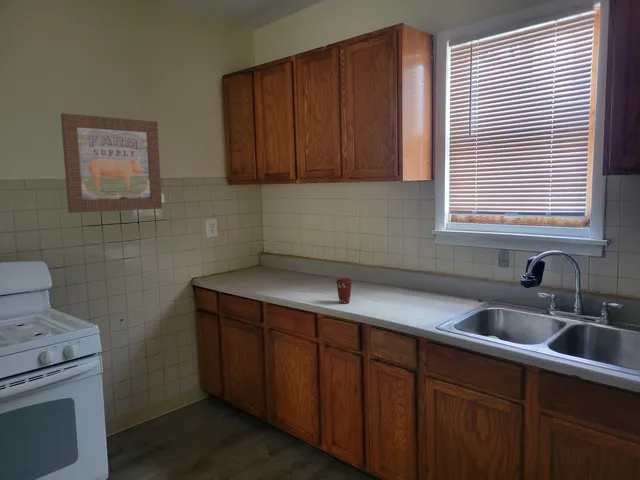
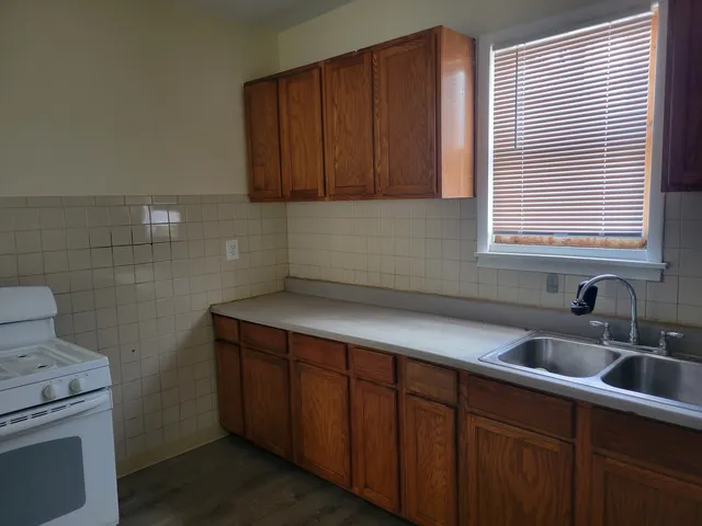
- coffee cup (344, 290)
- wall art (115, 164)
